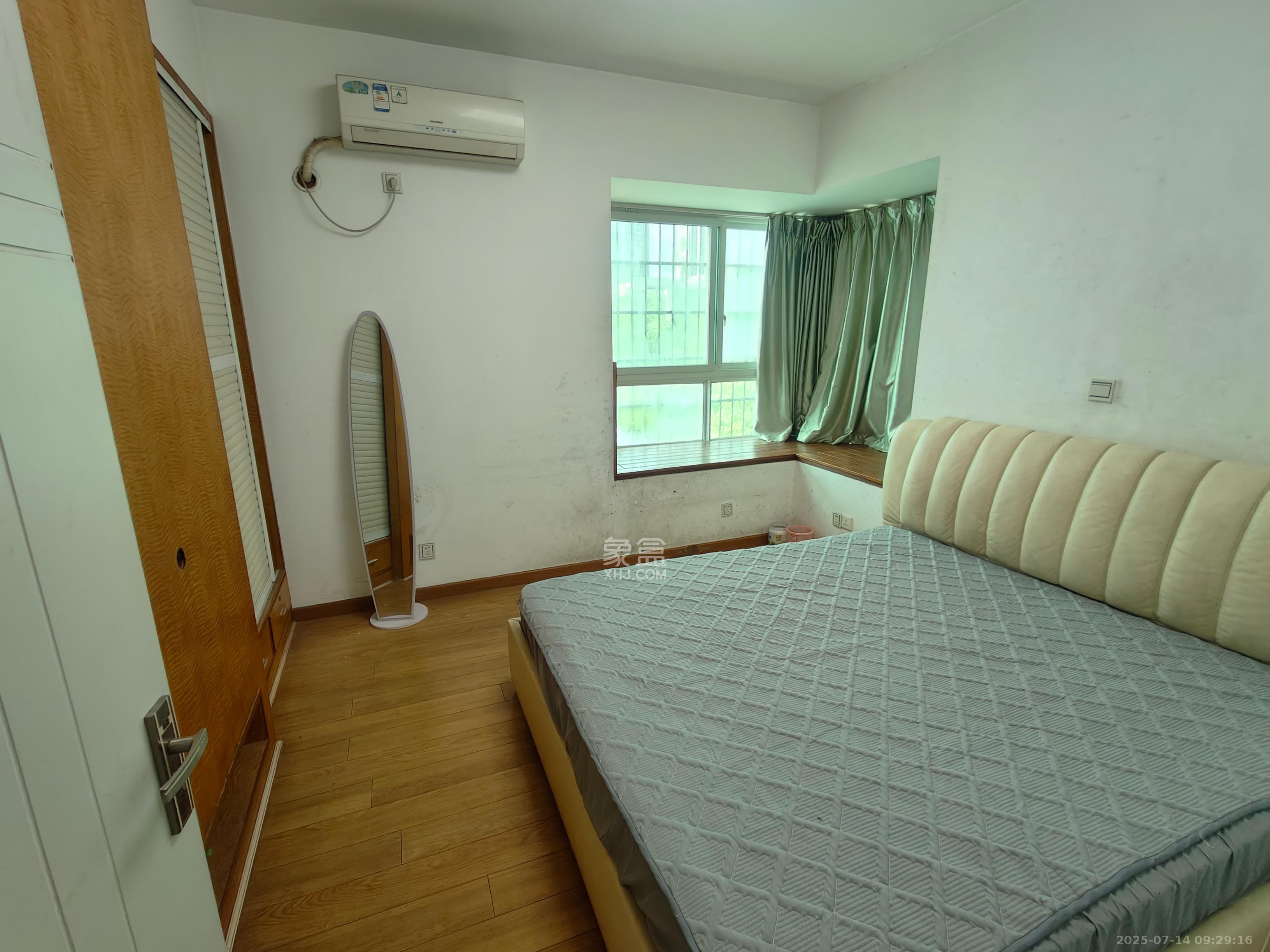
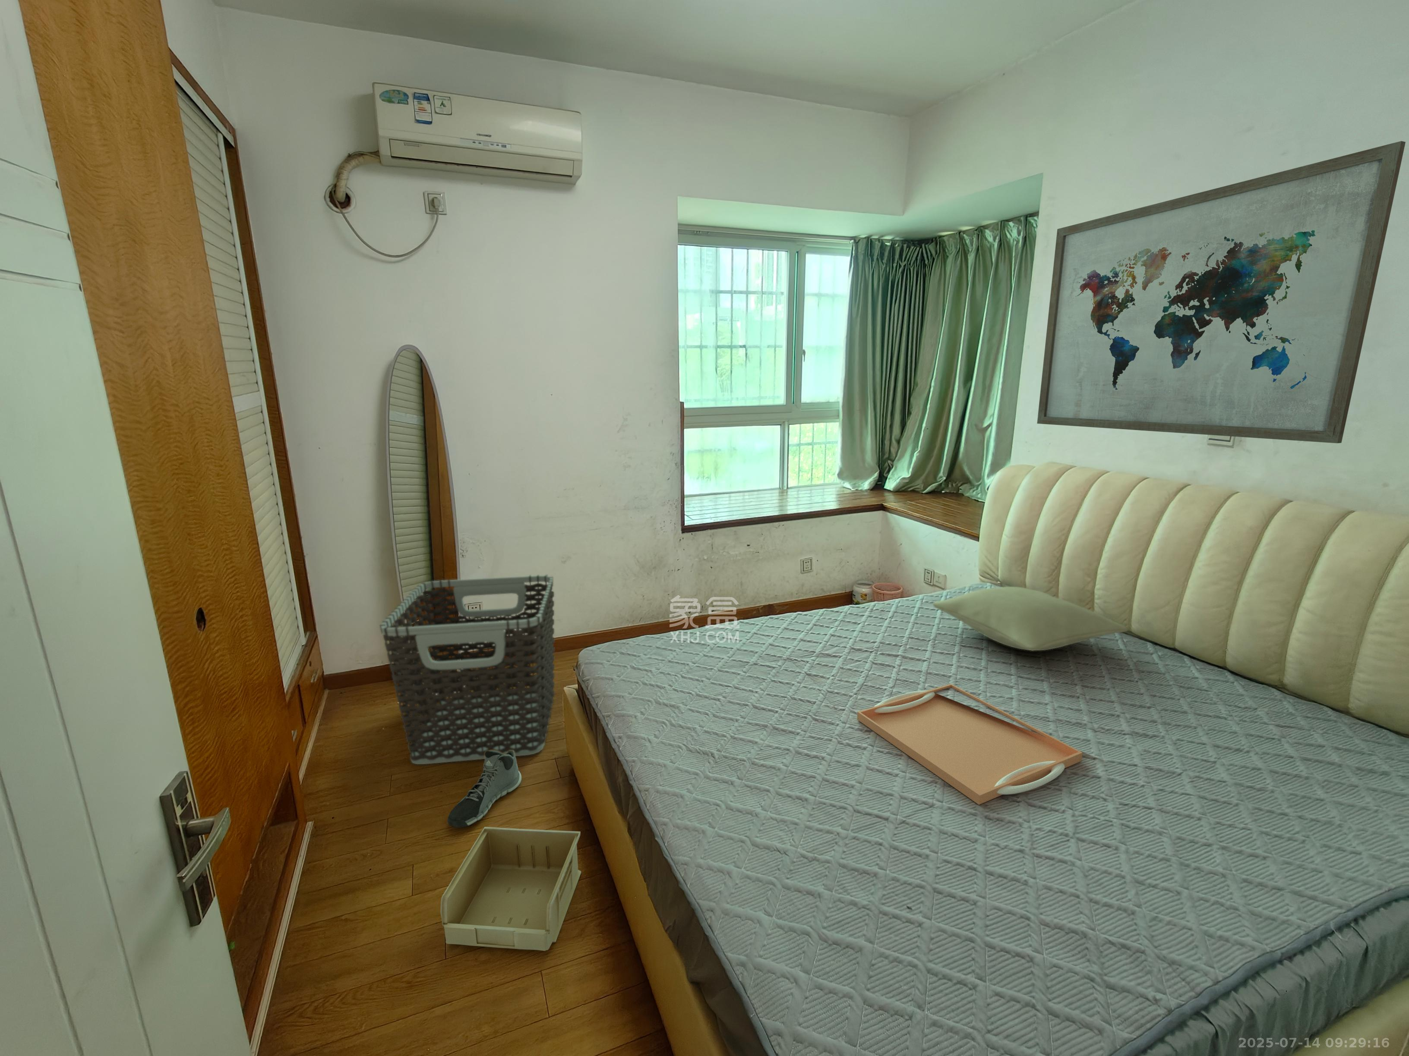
+ storage bin (516, 885)
+ clothes hamper (482, 663)
+ sneaker (483, 780)
+ wall art (1175, 317)
+ pillow (1024, 616)
+ serving tray (962, 734)
